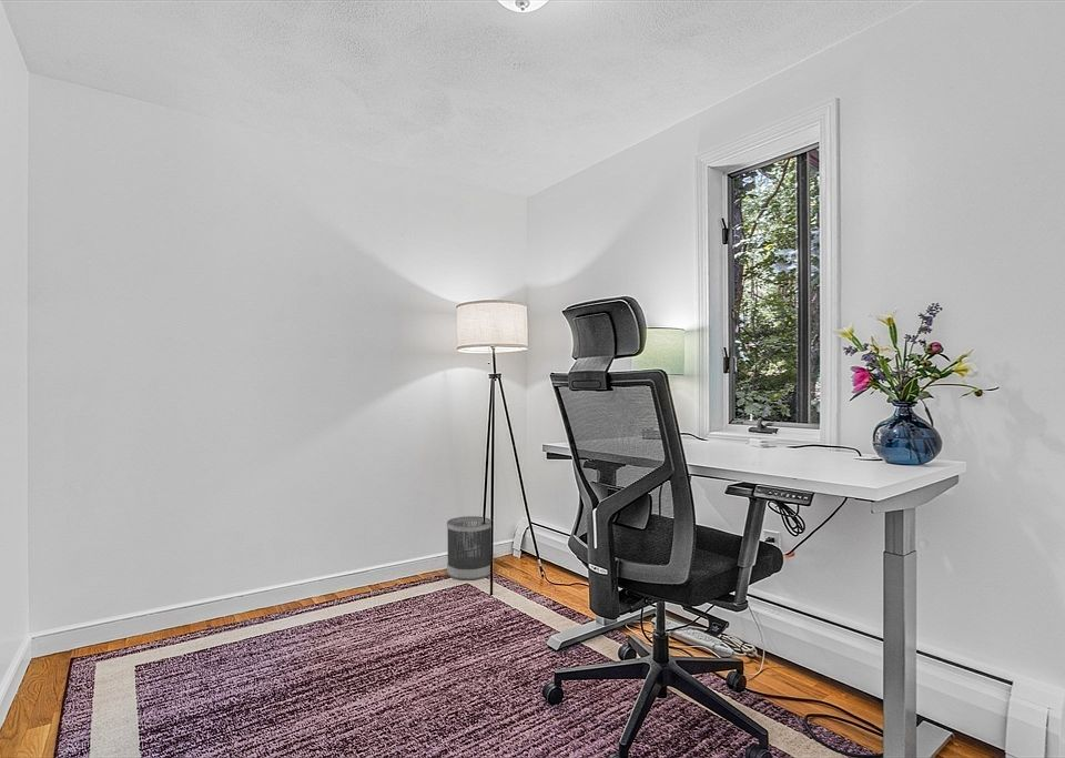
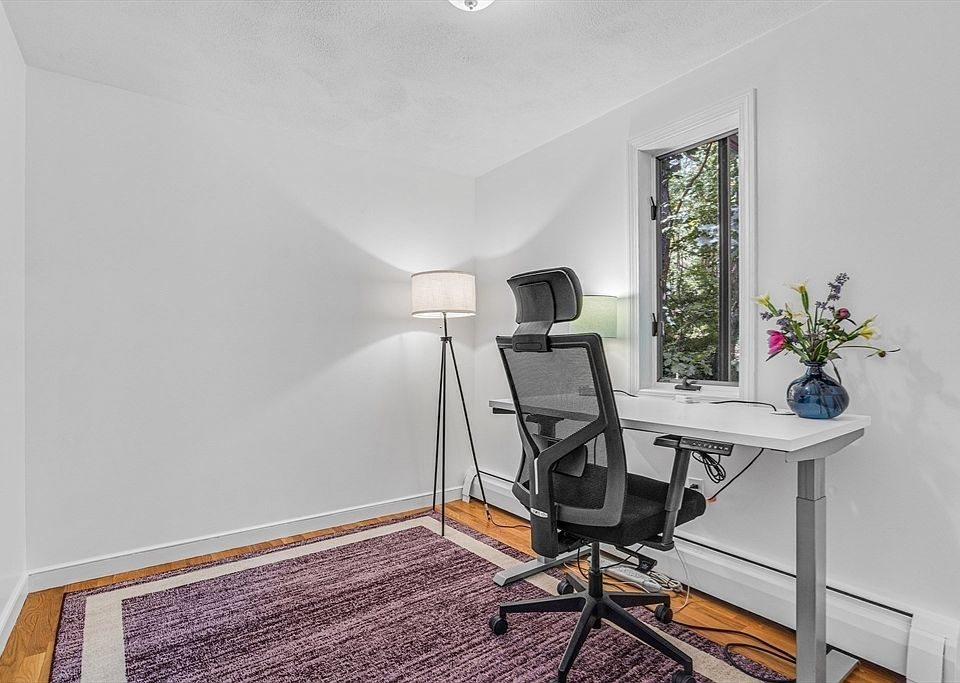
- wastebasket (469, 546)
